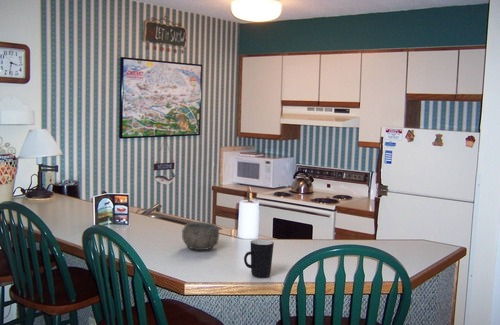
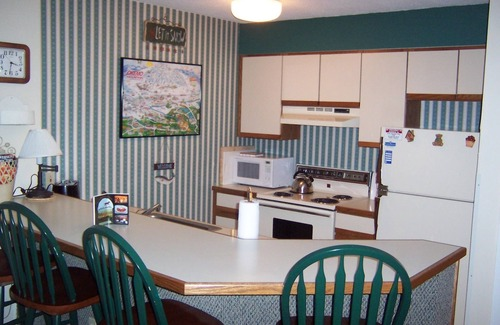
- mug (258, 259)
- bowl (200, 236)
